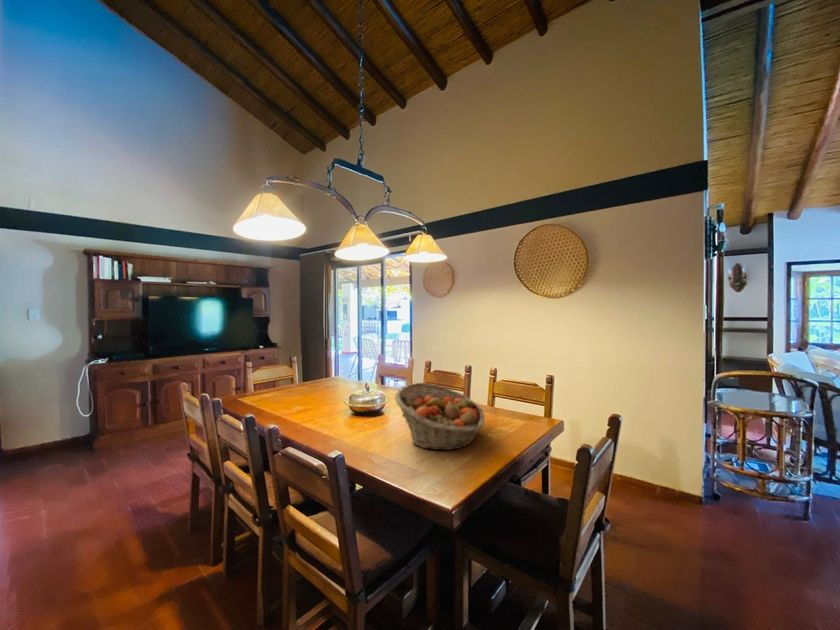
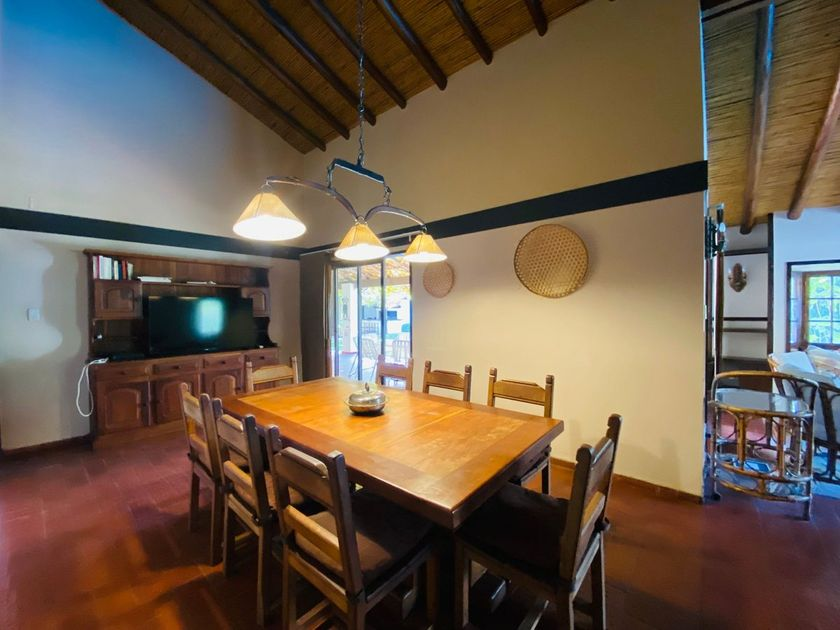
- fruit basket (440, 412)
